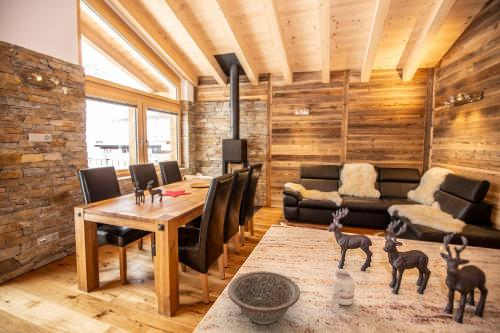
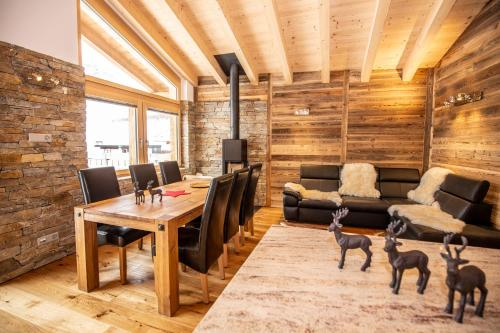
- decorative bowl (263, 301)
- candle (342, 291)
